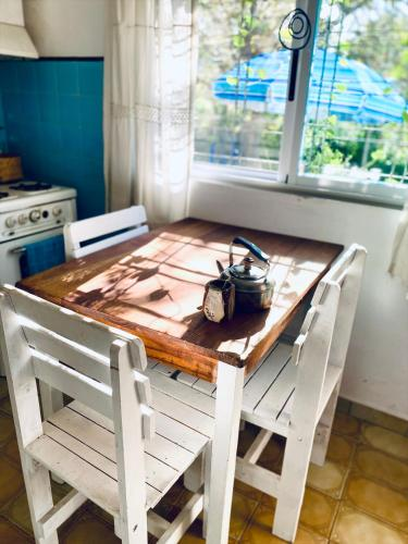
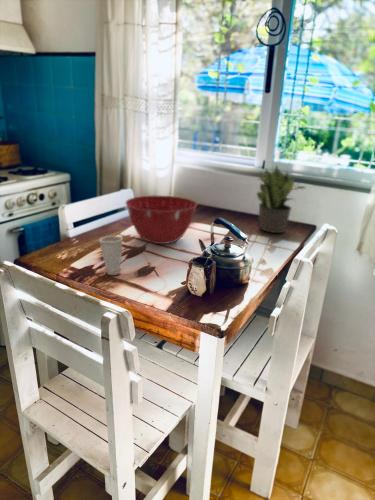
+ potted plant (279, 196)
+ cup (111, 255)
+ mixing bowl (161, 220)
